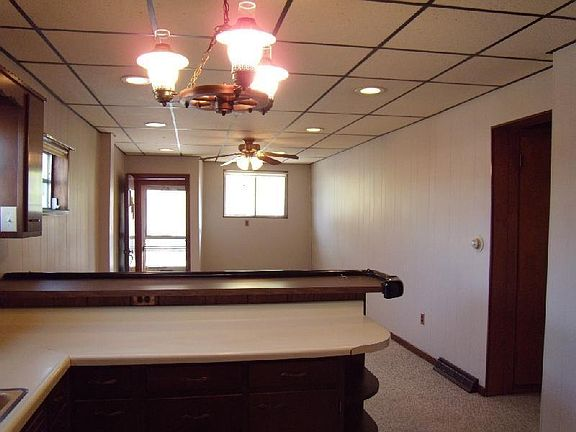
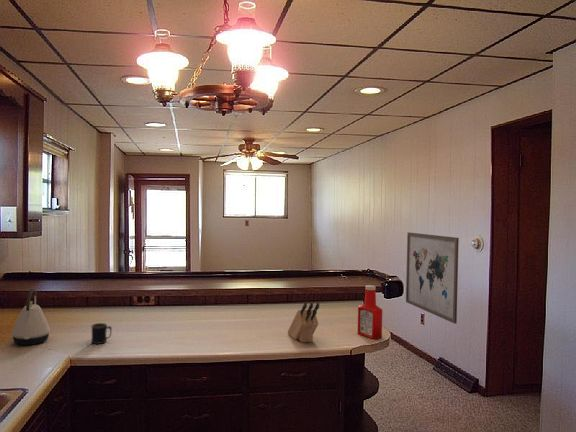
+ kettle (31, 314)
+ knife block (303, 318)
+ wall art (429, 273)
+ mug (101, 333)
+ soap bottle (370, 310)
